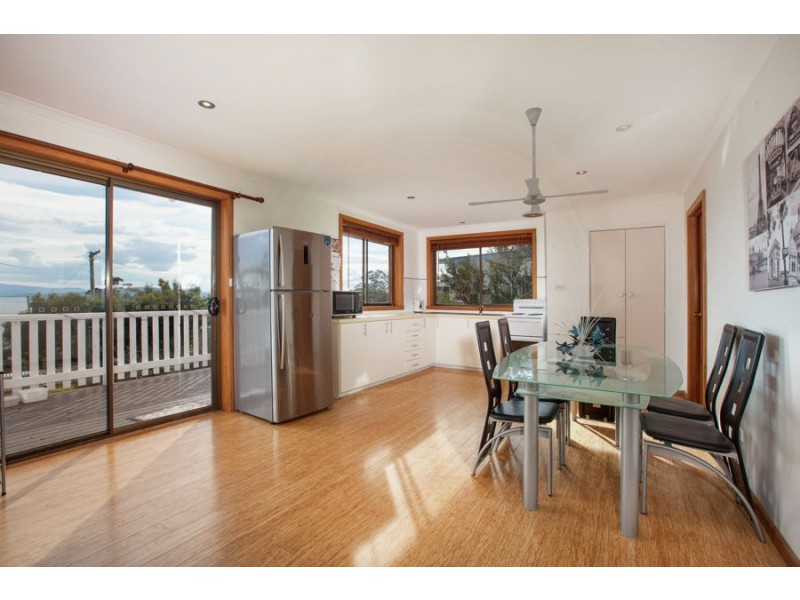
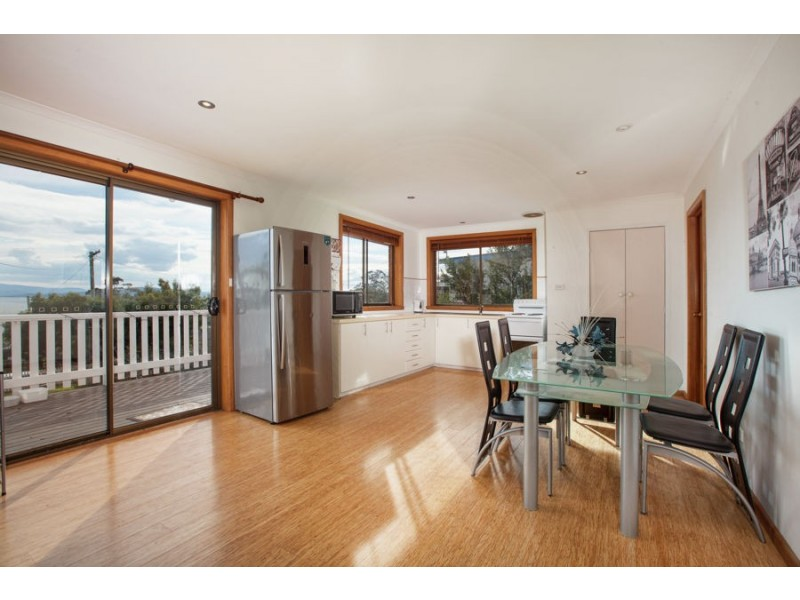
- ceiling fan (533, 157)
